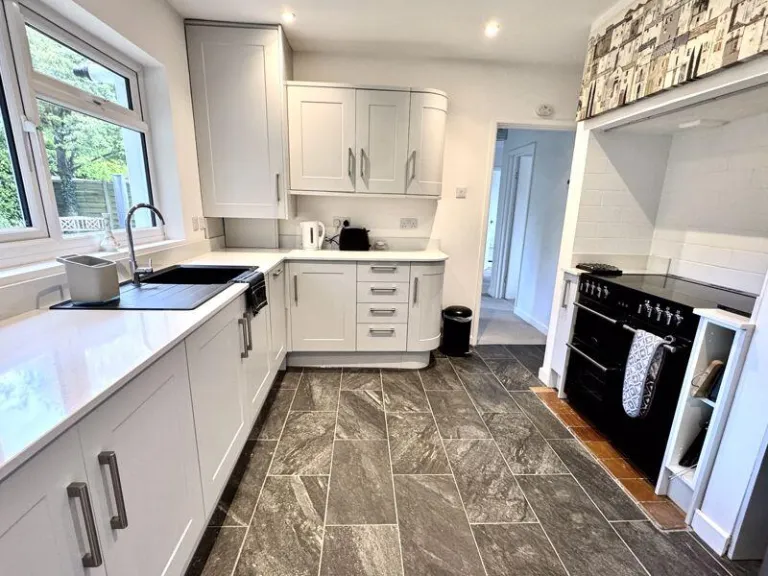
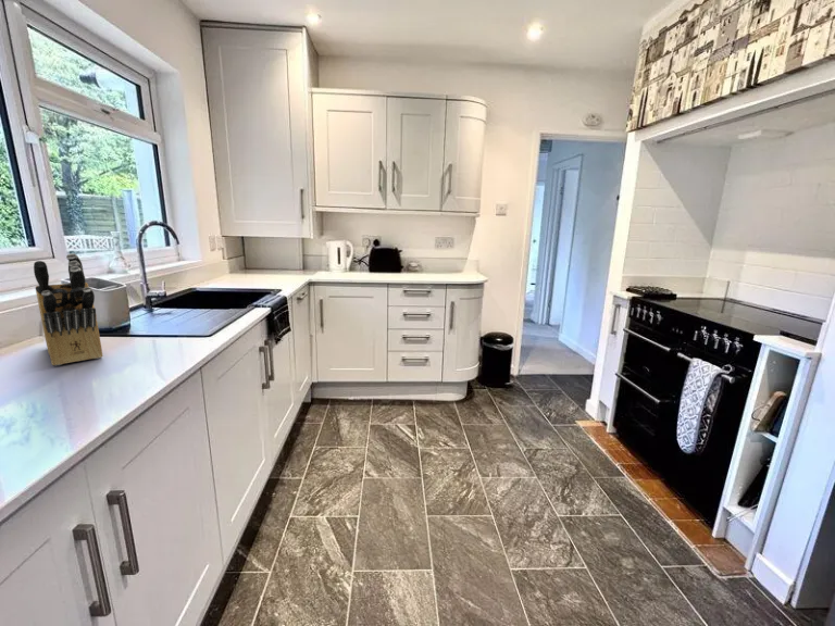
+ knife block (65, 304)
